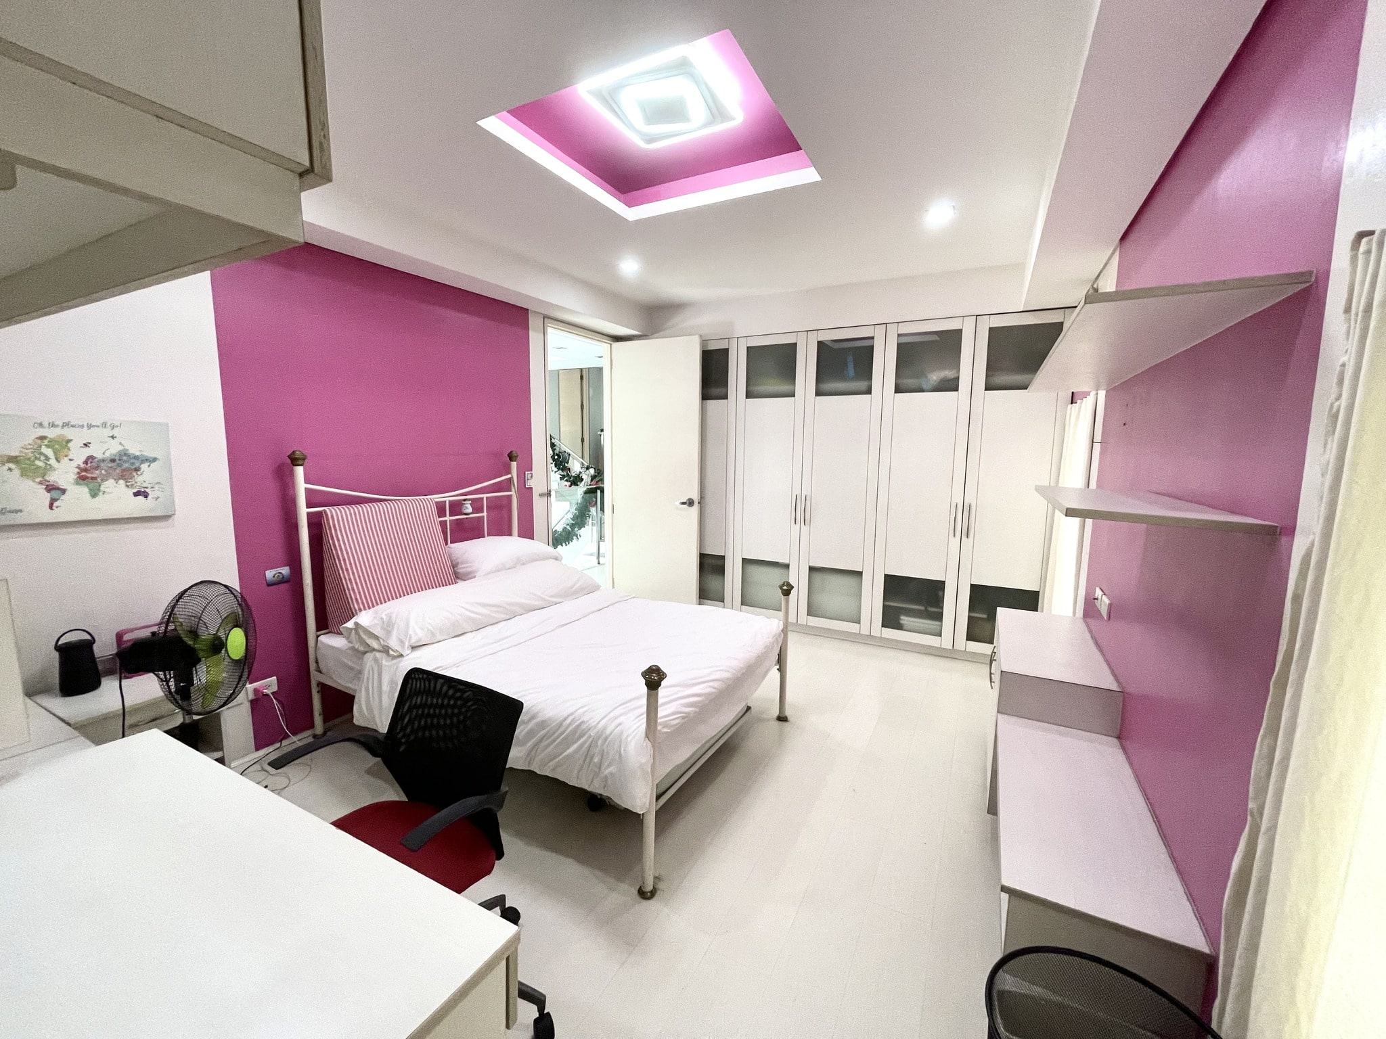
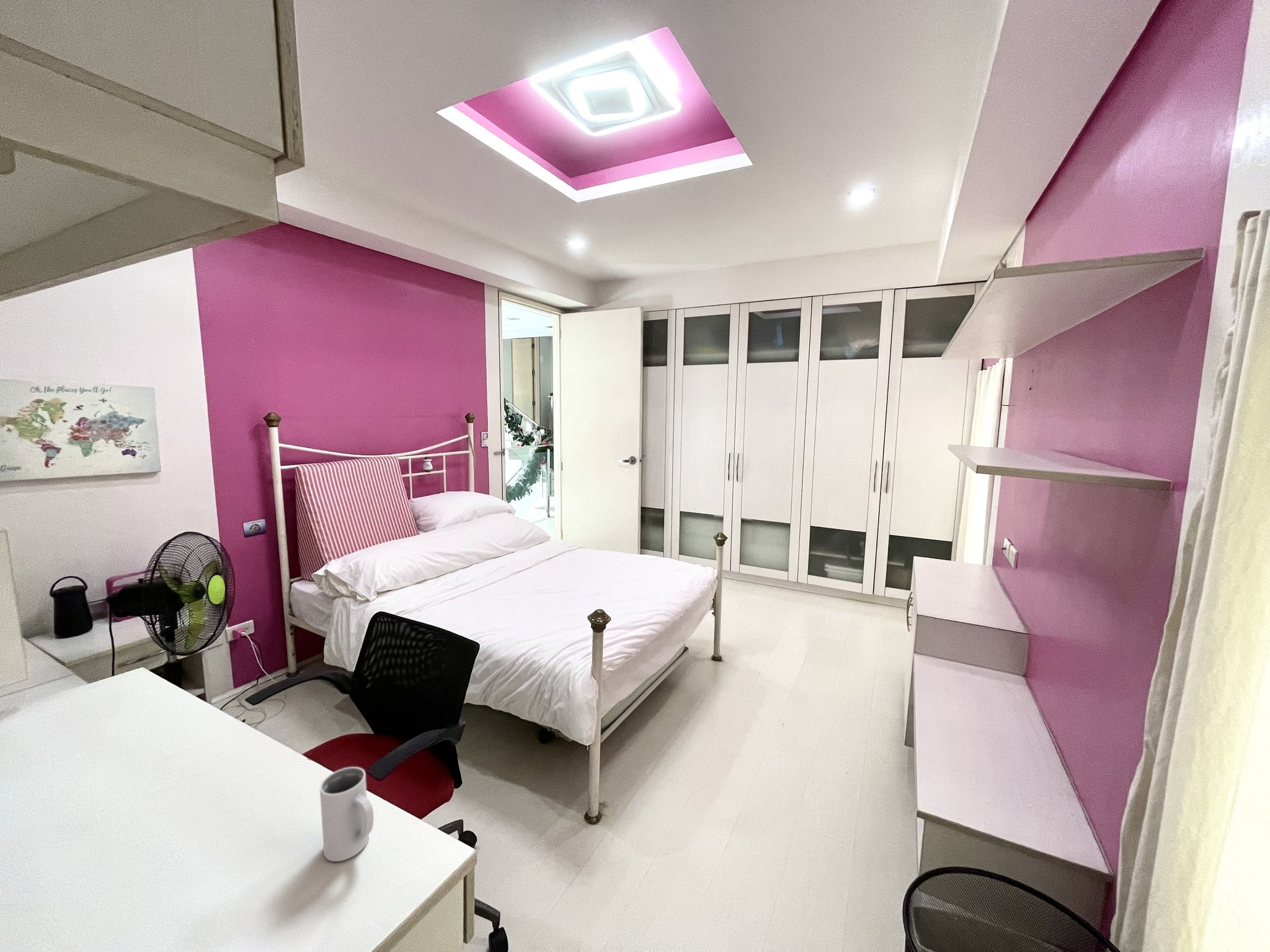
+ mug (351, 816)
